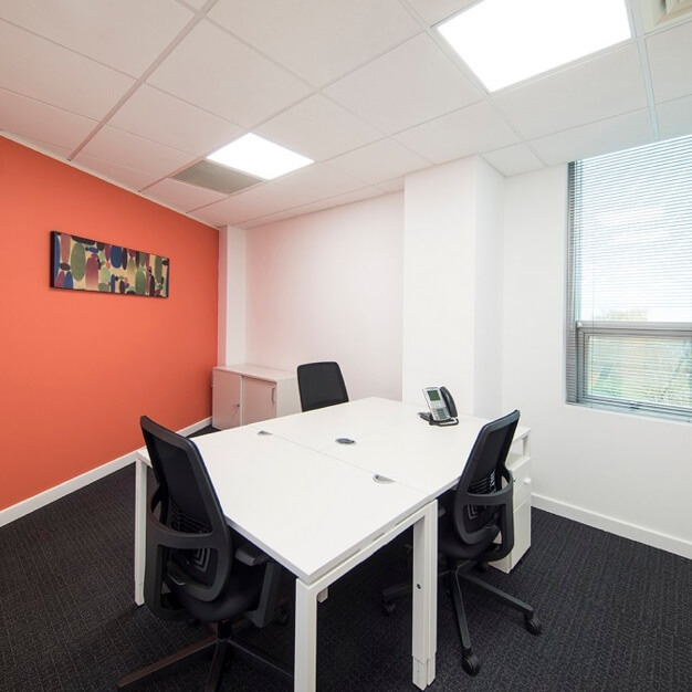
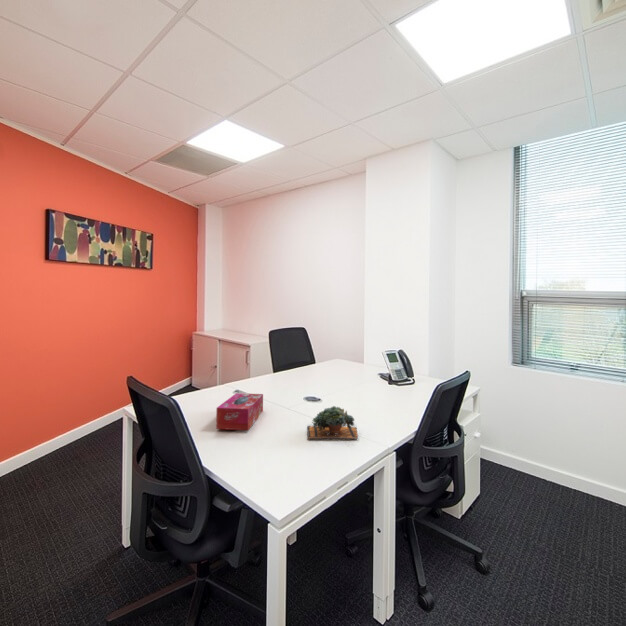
+ tissue box (241, 410)
+ succulent plant (332, 418)
